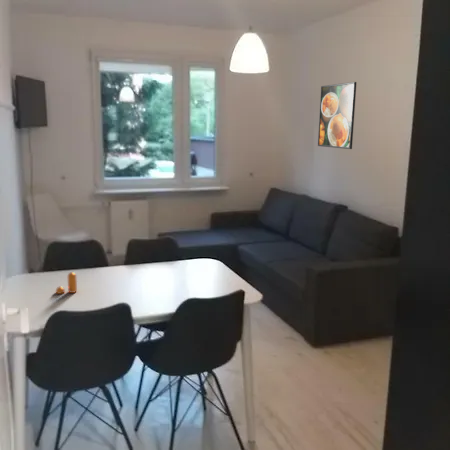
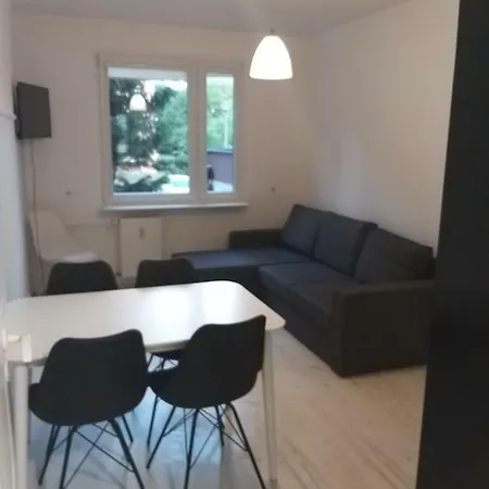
- pepper shaker (68, 282)
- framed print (335, 116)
